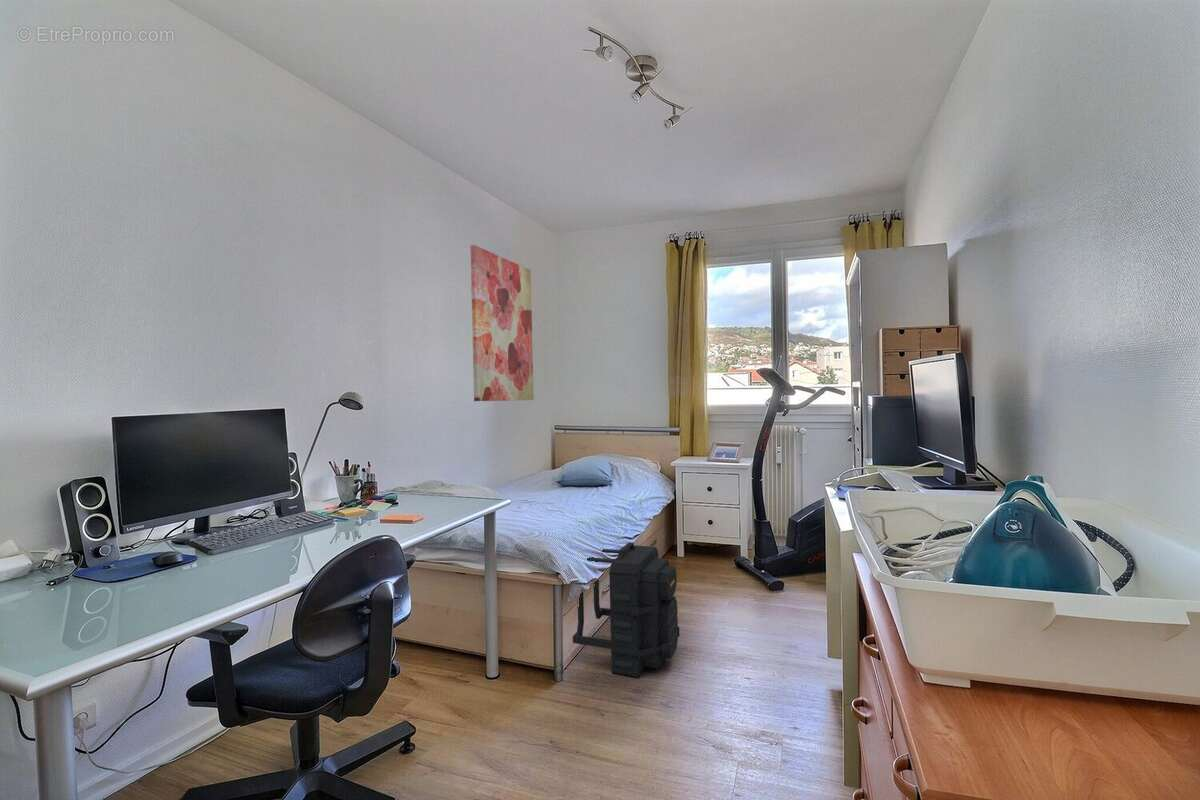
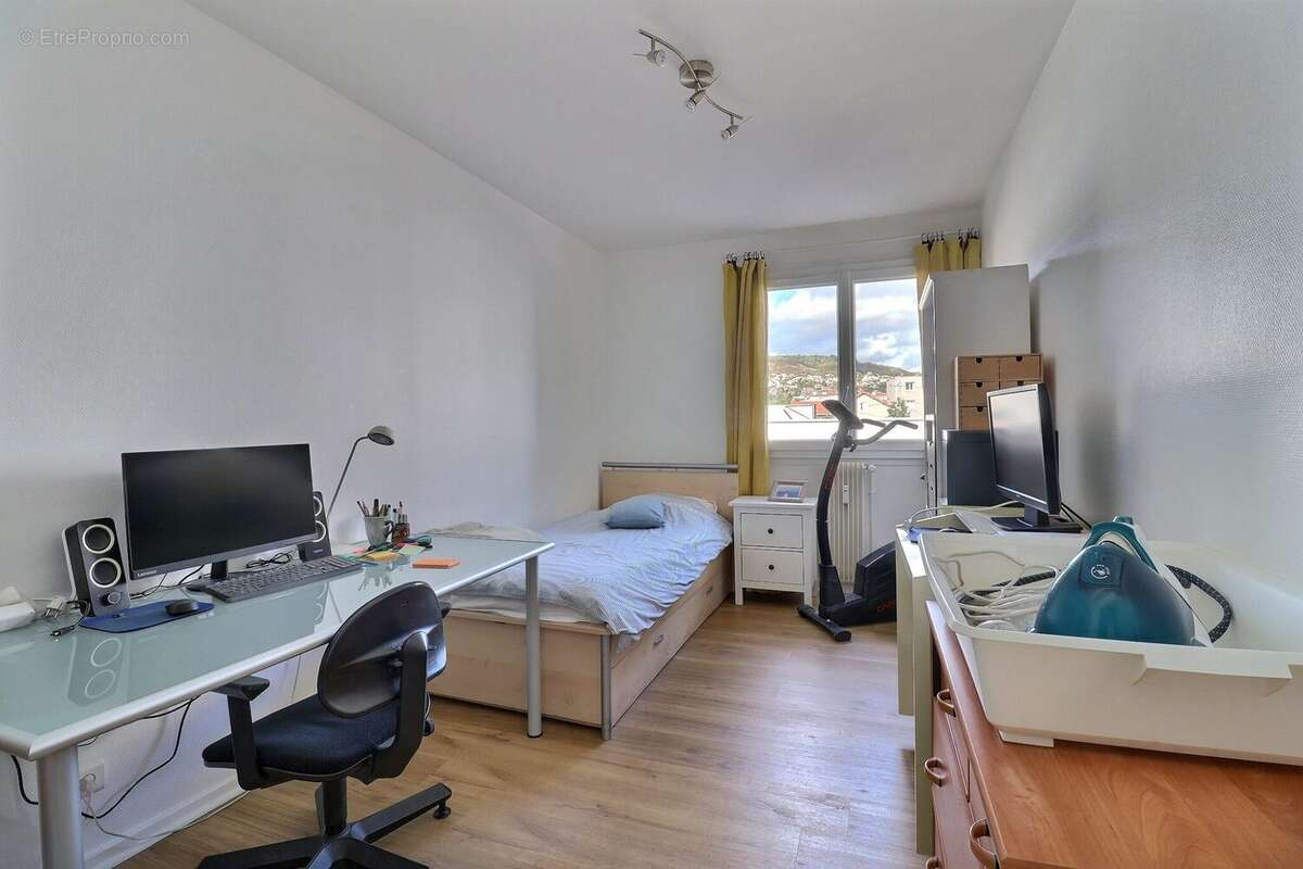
- wall art (504, 329)
- backpack (629, 600)
